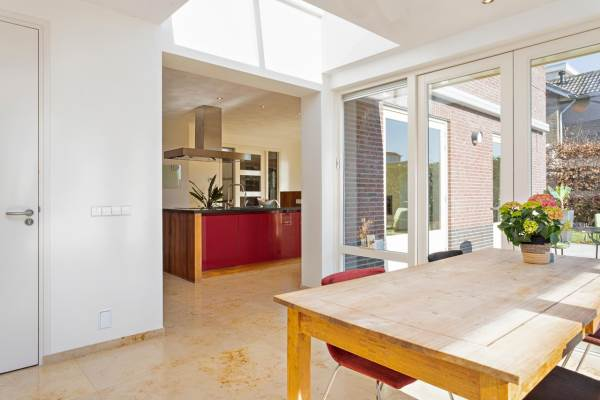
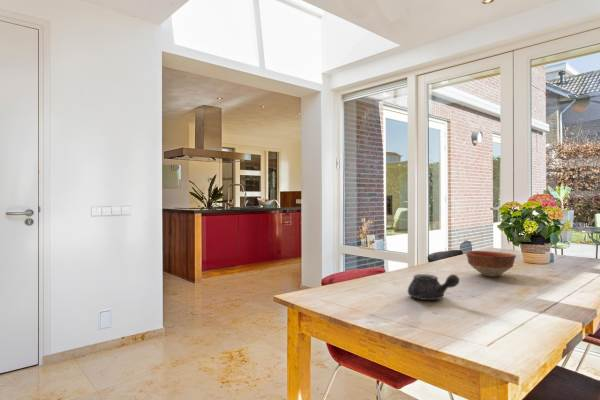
+ teapot (432, 285)
+ bowl (490, 264)
